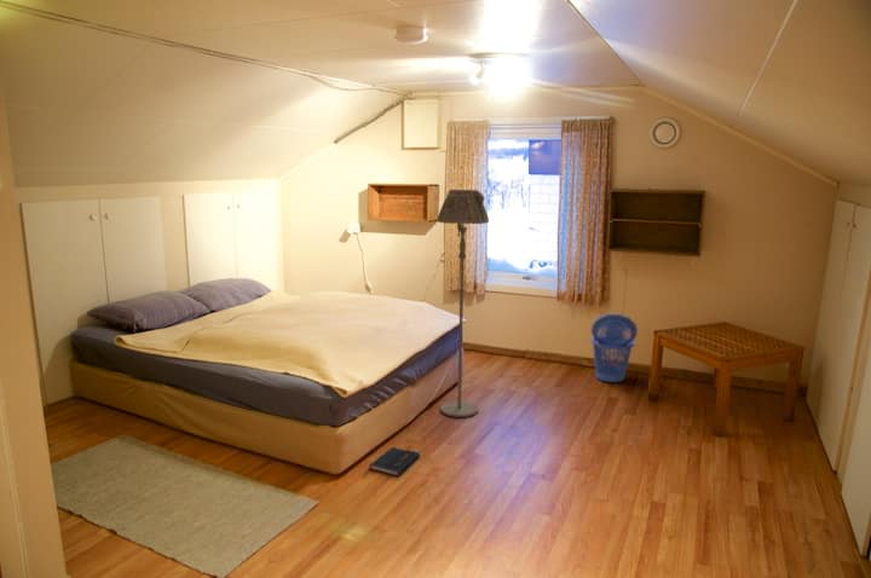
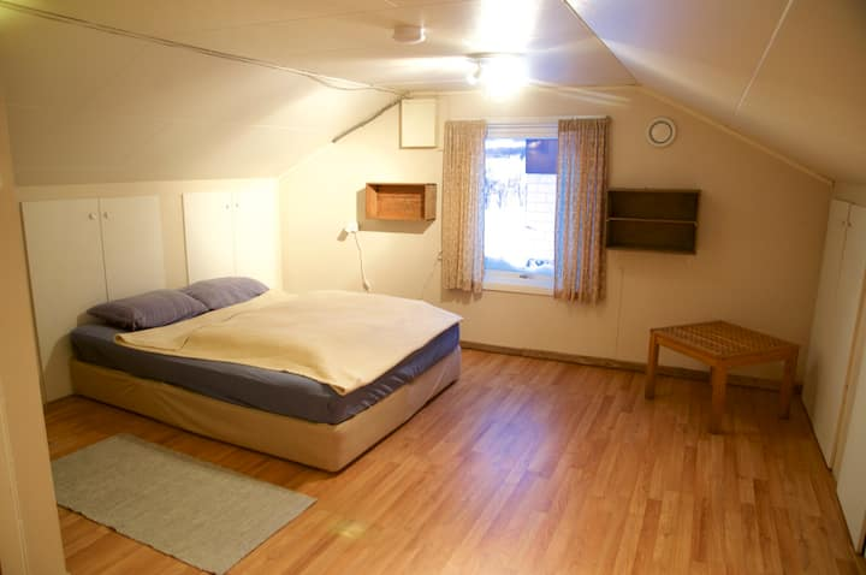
- book (391, 463)
- laundry basket (612, 345)
- floor lamp (461, 302)
